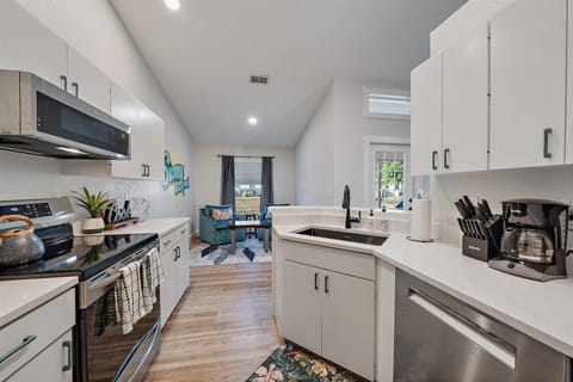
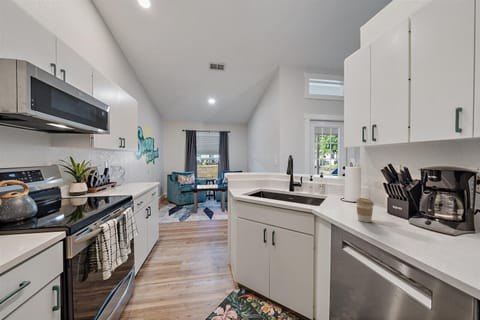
+ coffee cup (364, 209)
